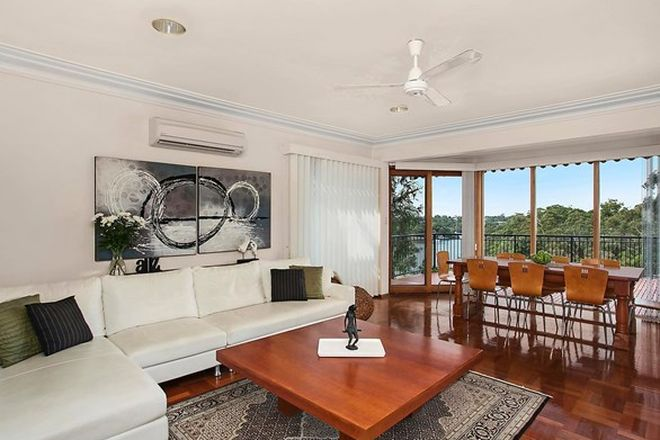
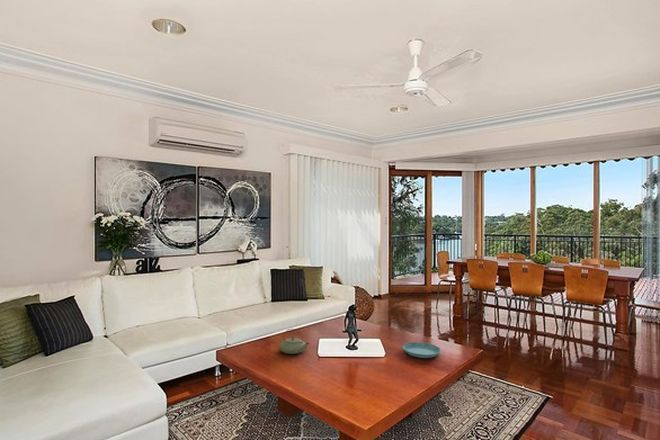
+ saucer (421, 350)
+ teapot (294, 340)
